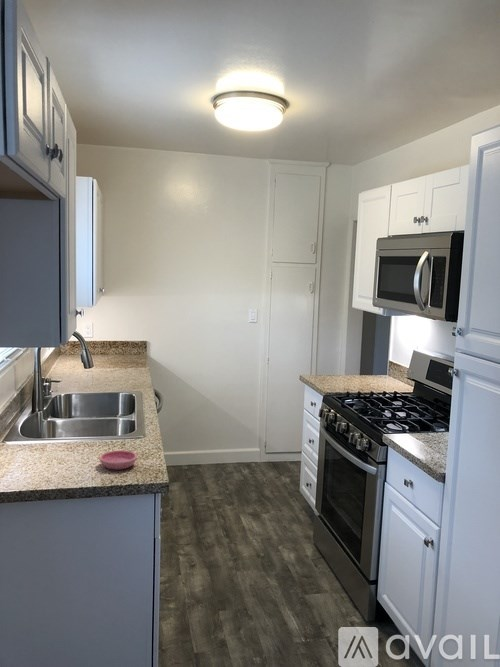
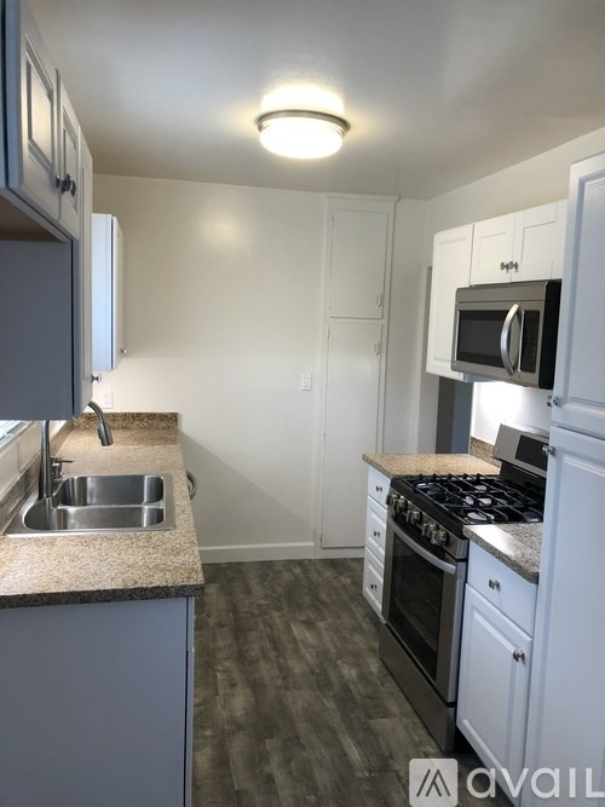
- saucer (118, 460)
